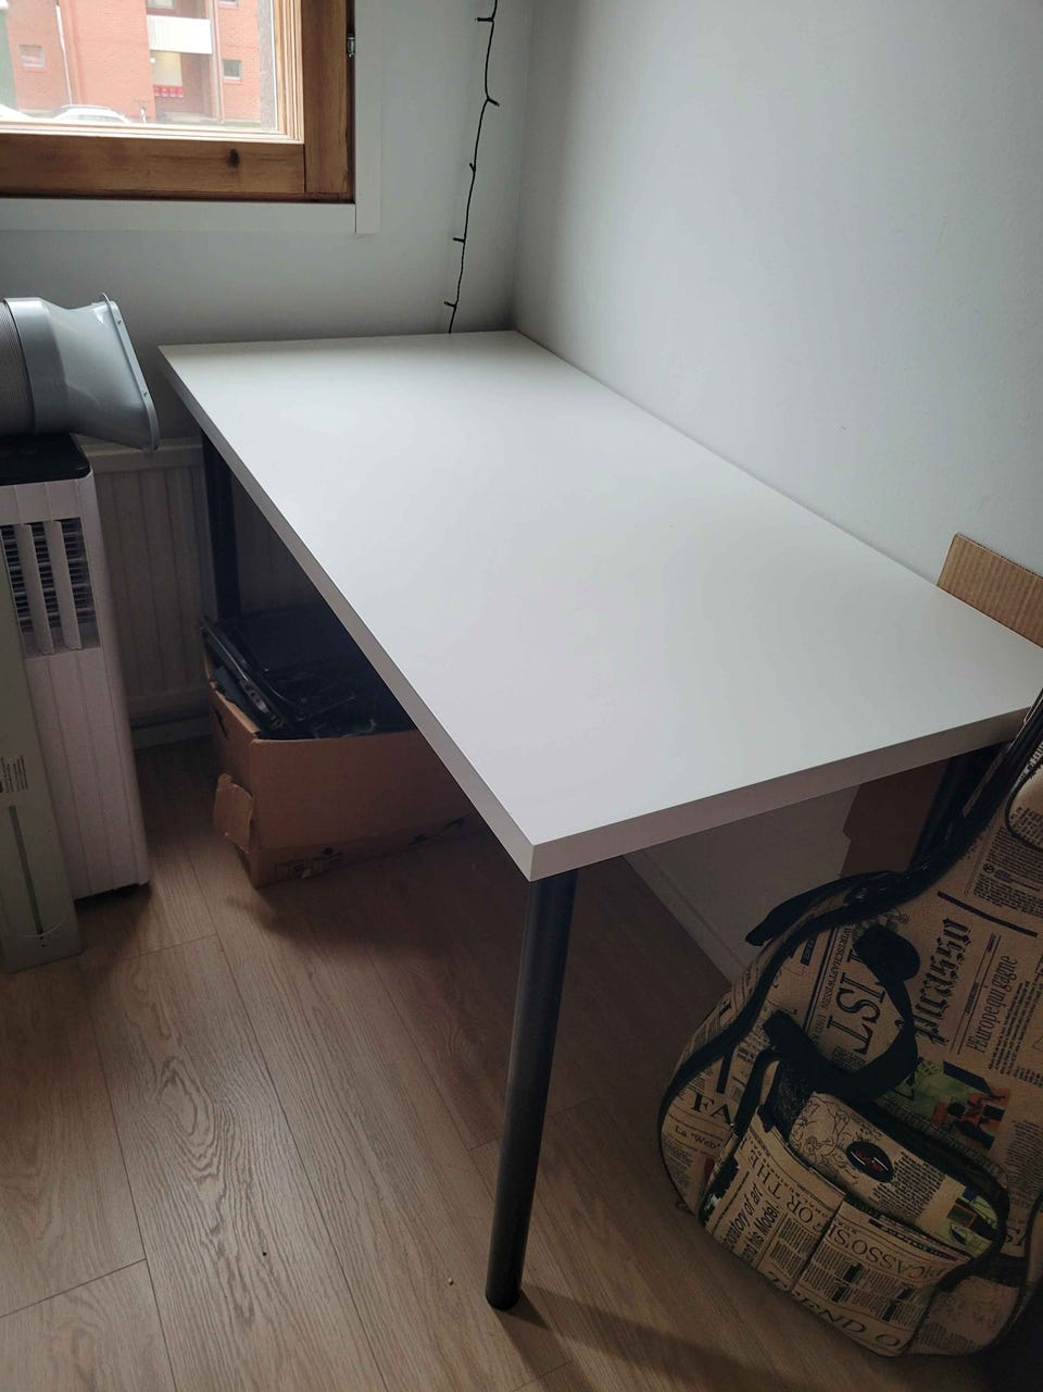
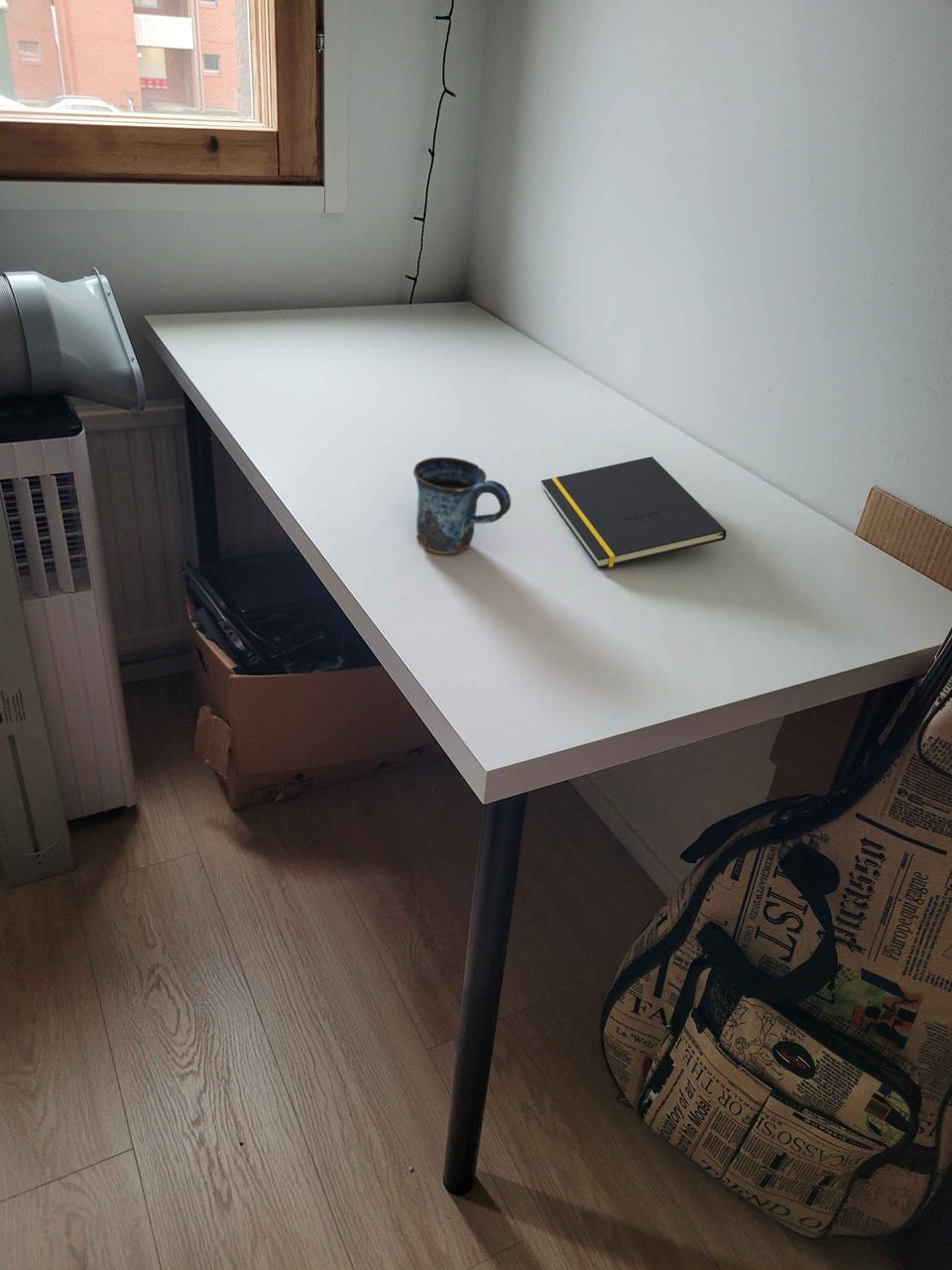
+ notepad (627, 508)
+ mug (454, 513)
